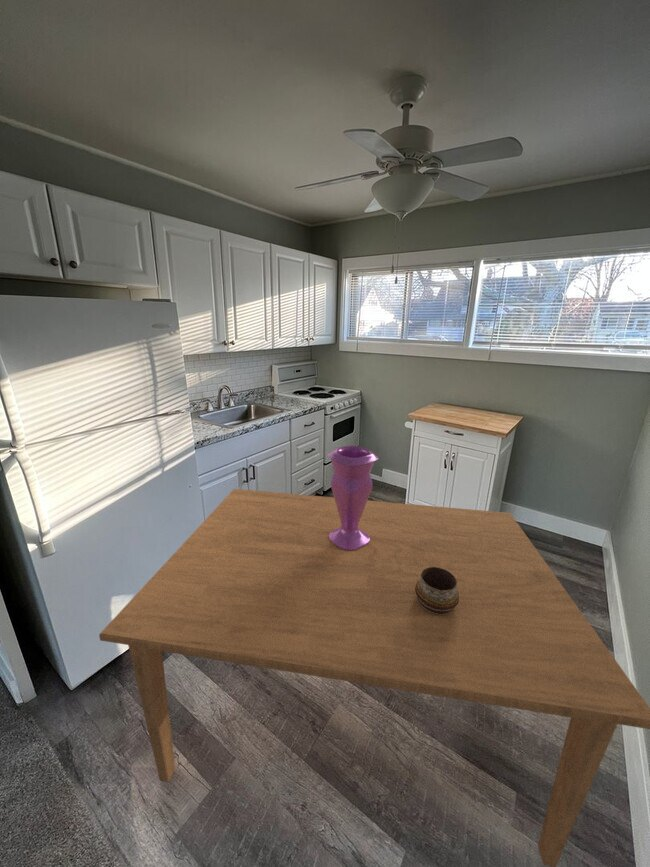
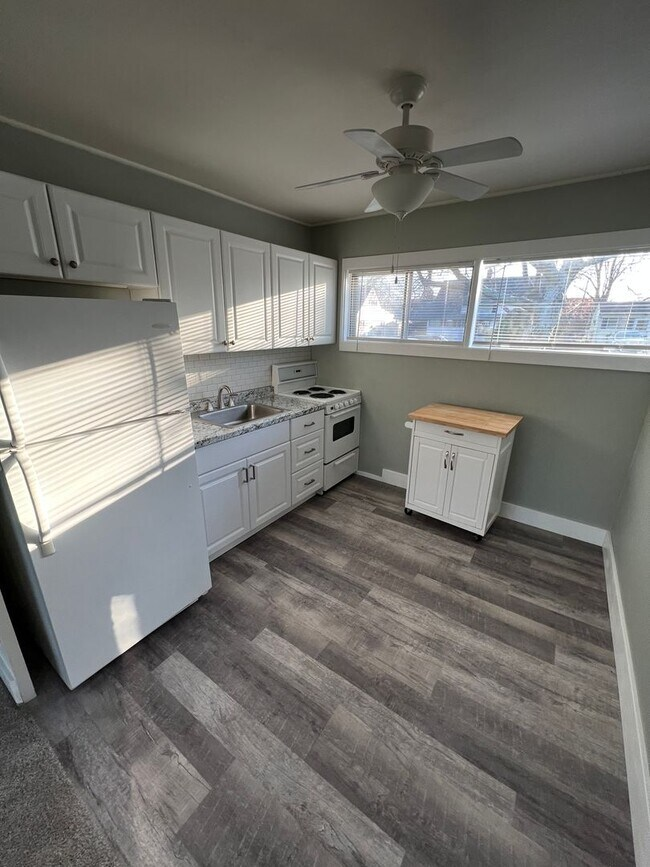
- dining table (355, 631)
- vase (350, 496)
- decorative bowl (437, 589)
